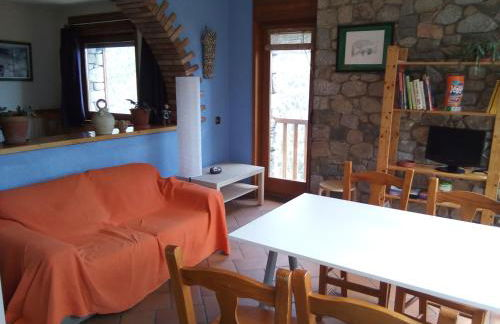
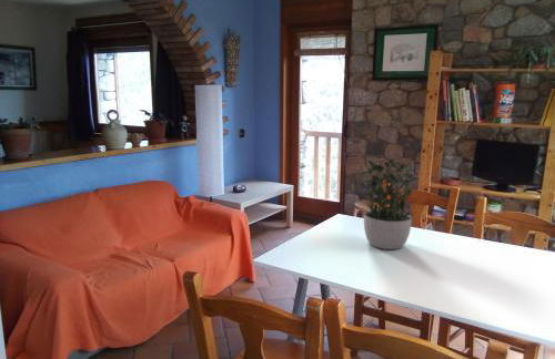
+ potted plant (386, 201)
